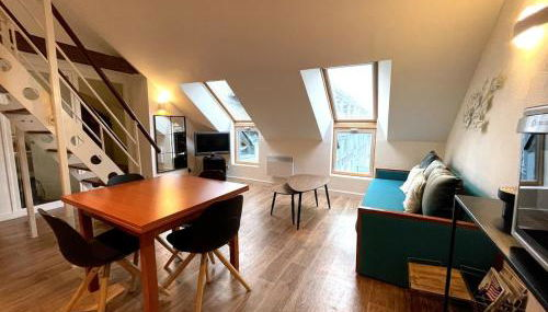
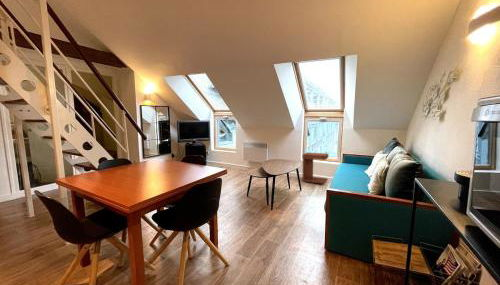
+ side table (312, 167)
